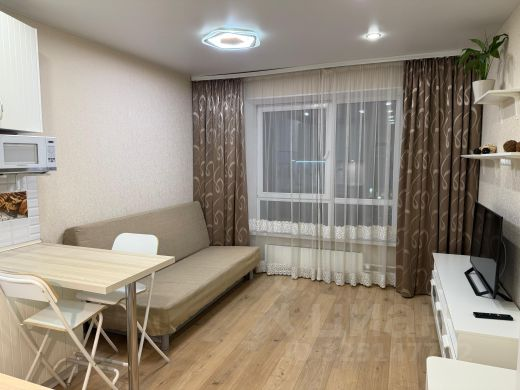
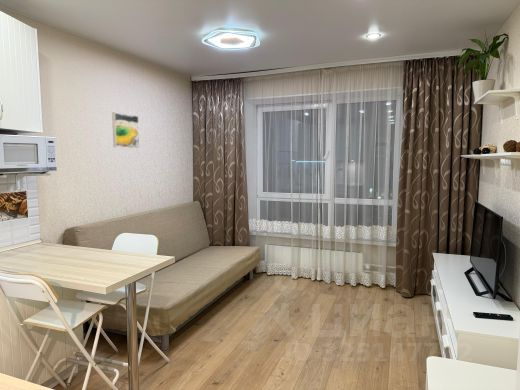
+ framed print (126, 131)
